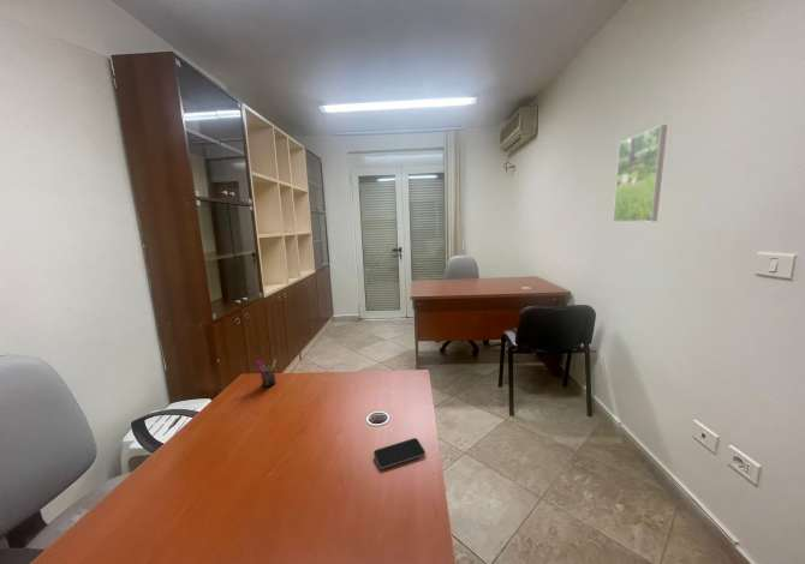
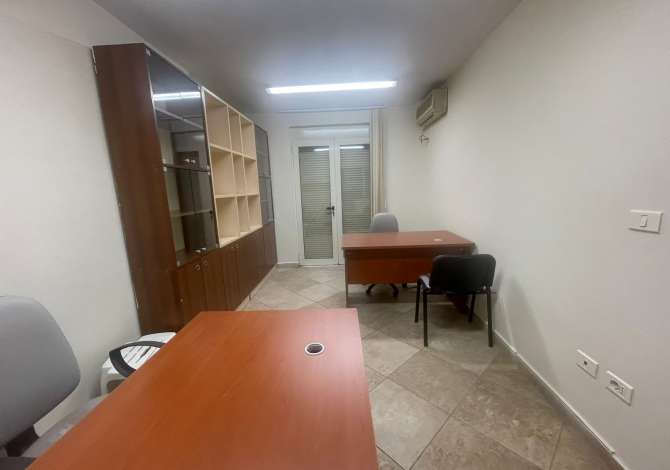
- pen holder (267, 371)
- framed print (637, 179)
- smartphone (399, 452)
